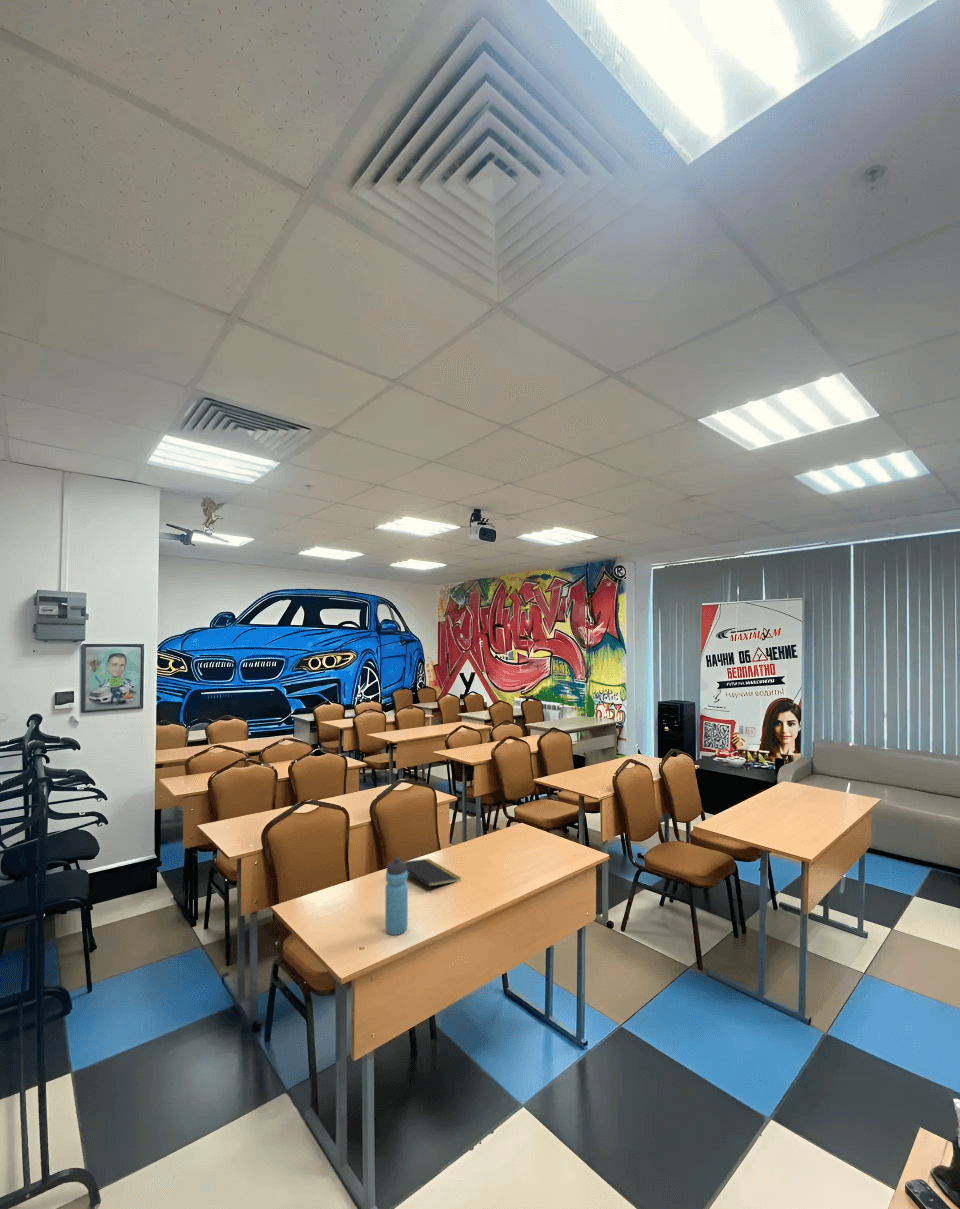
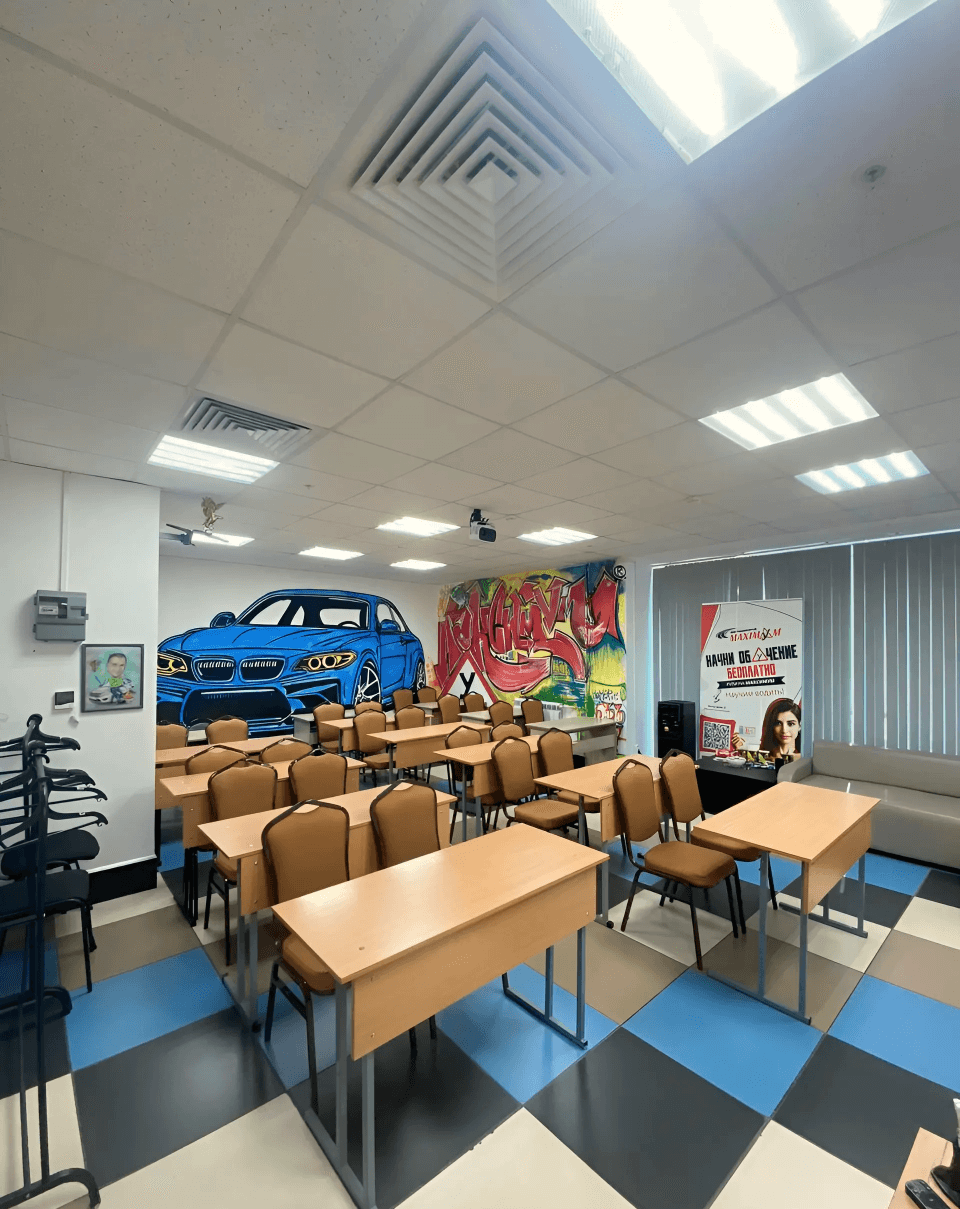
- notepad (428, 871)
- water bottle (396, 893)
